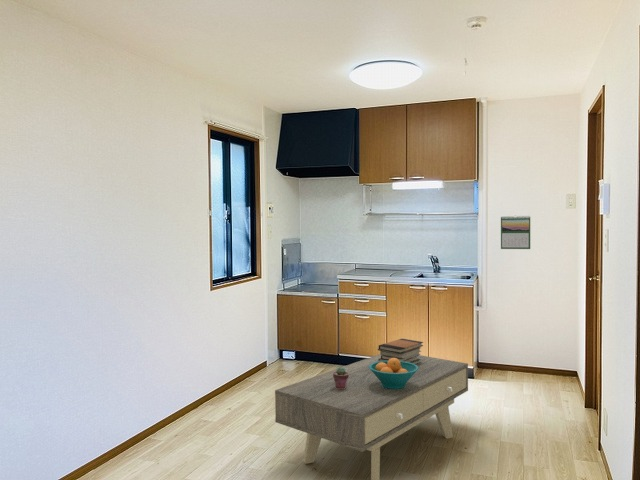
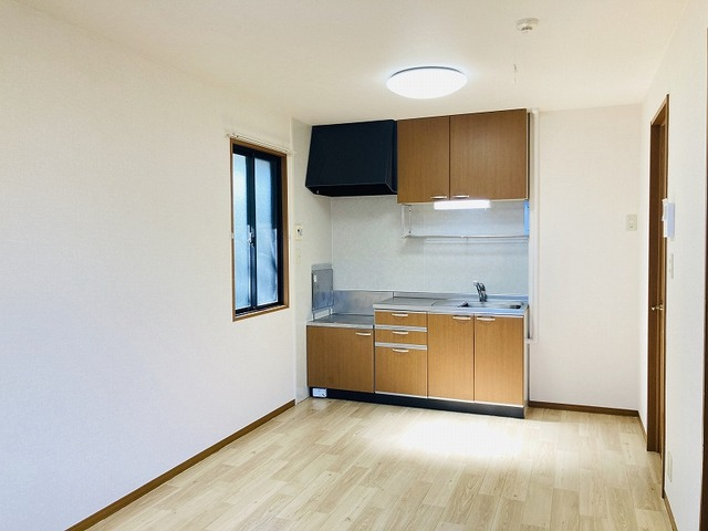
- book stack (400, 353)
- calendar (515, 232)
- fruit bowl (393, 371)
- coffee table (382, 412)
- potted succulent (340, 377)
